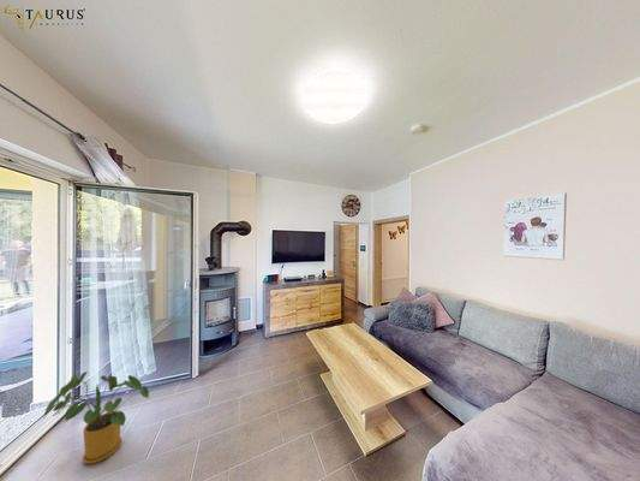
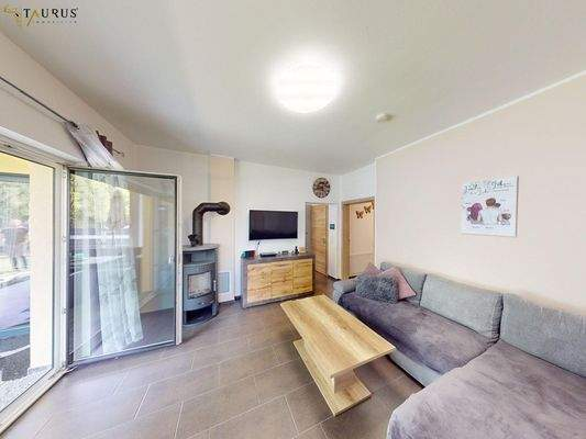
- house plant (98, 416)
